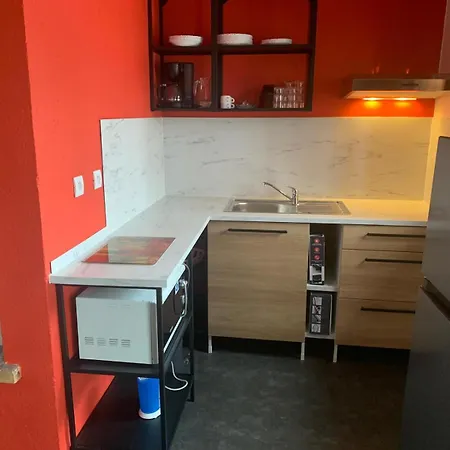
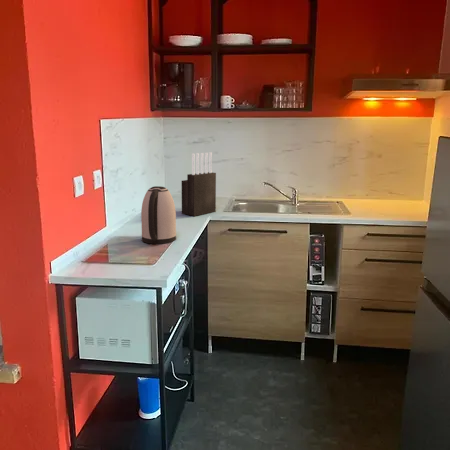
+ kettle (156, 214)
+ knife block (197, 183)
